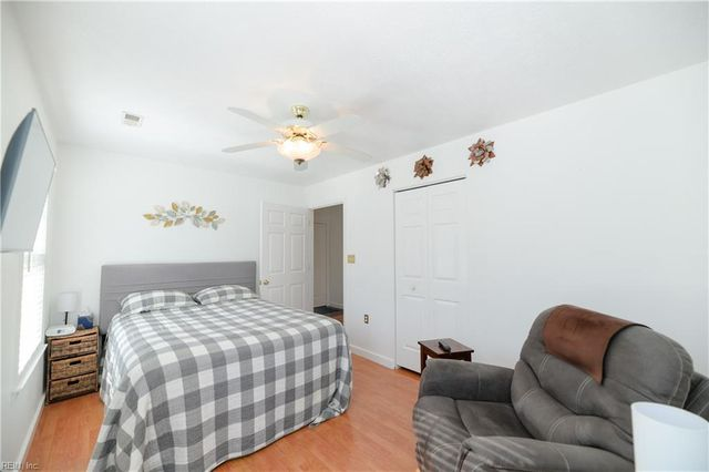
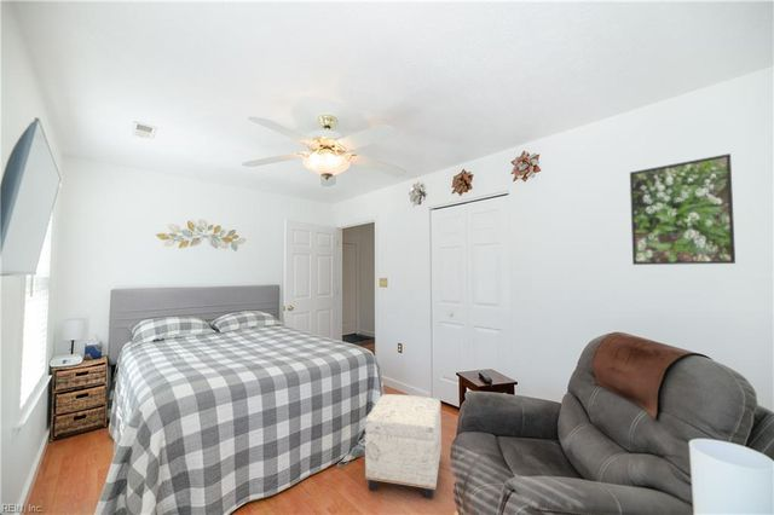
+ ottoman (405, 439)
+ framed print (677, 213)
